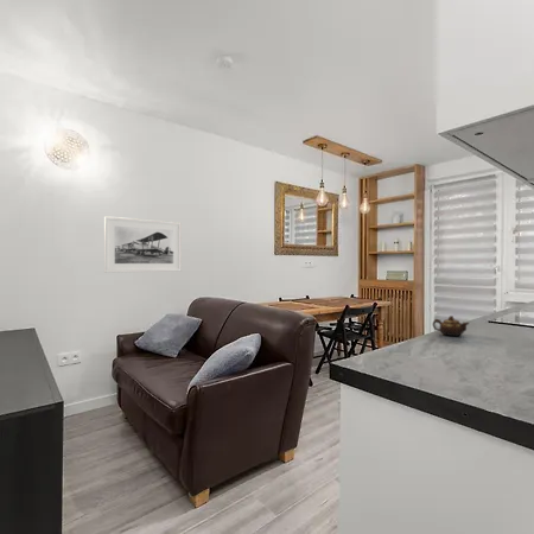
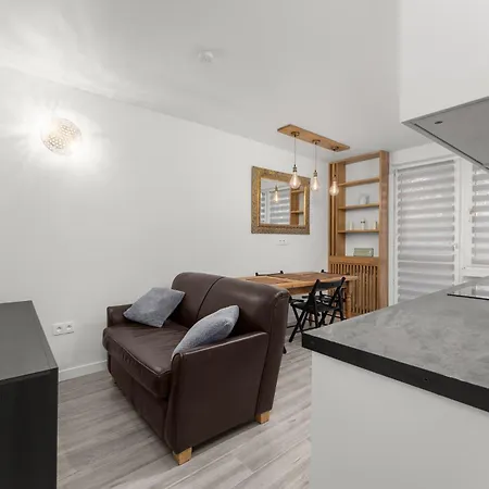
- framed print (145, 246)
- teapot (450, 324)
